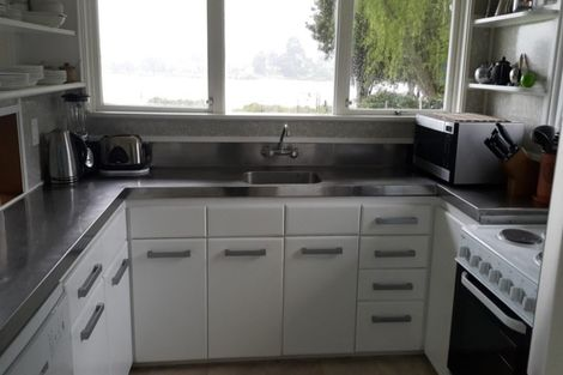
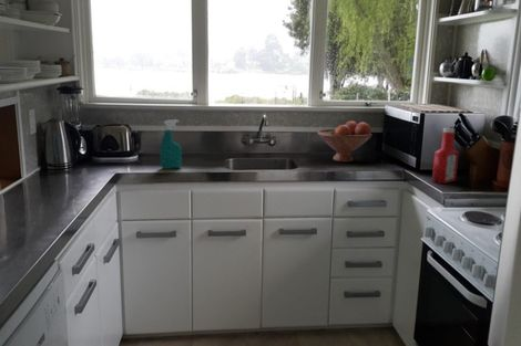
+ spray bottle (171, 144)
+ fruit bowl (344, 140)
+ soap bottle (446, 155)
